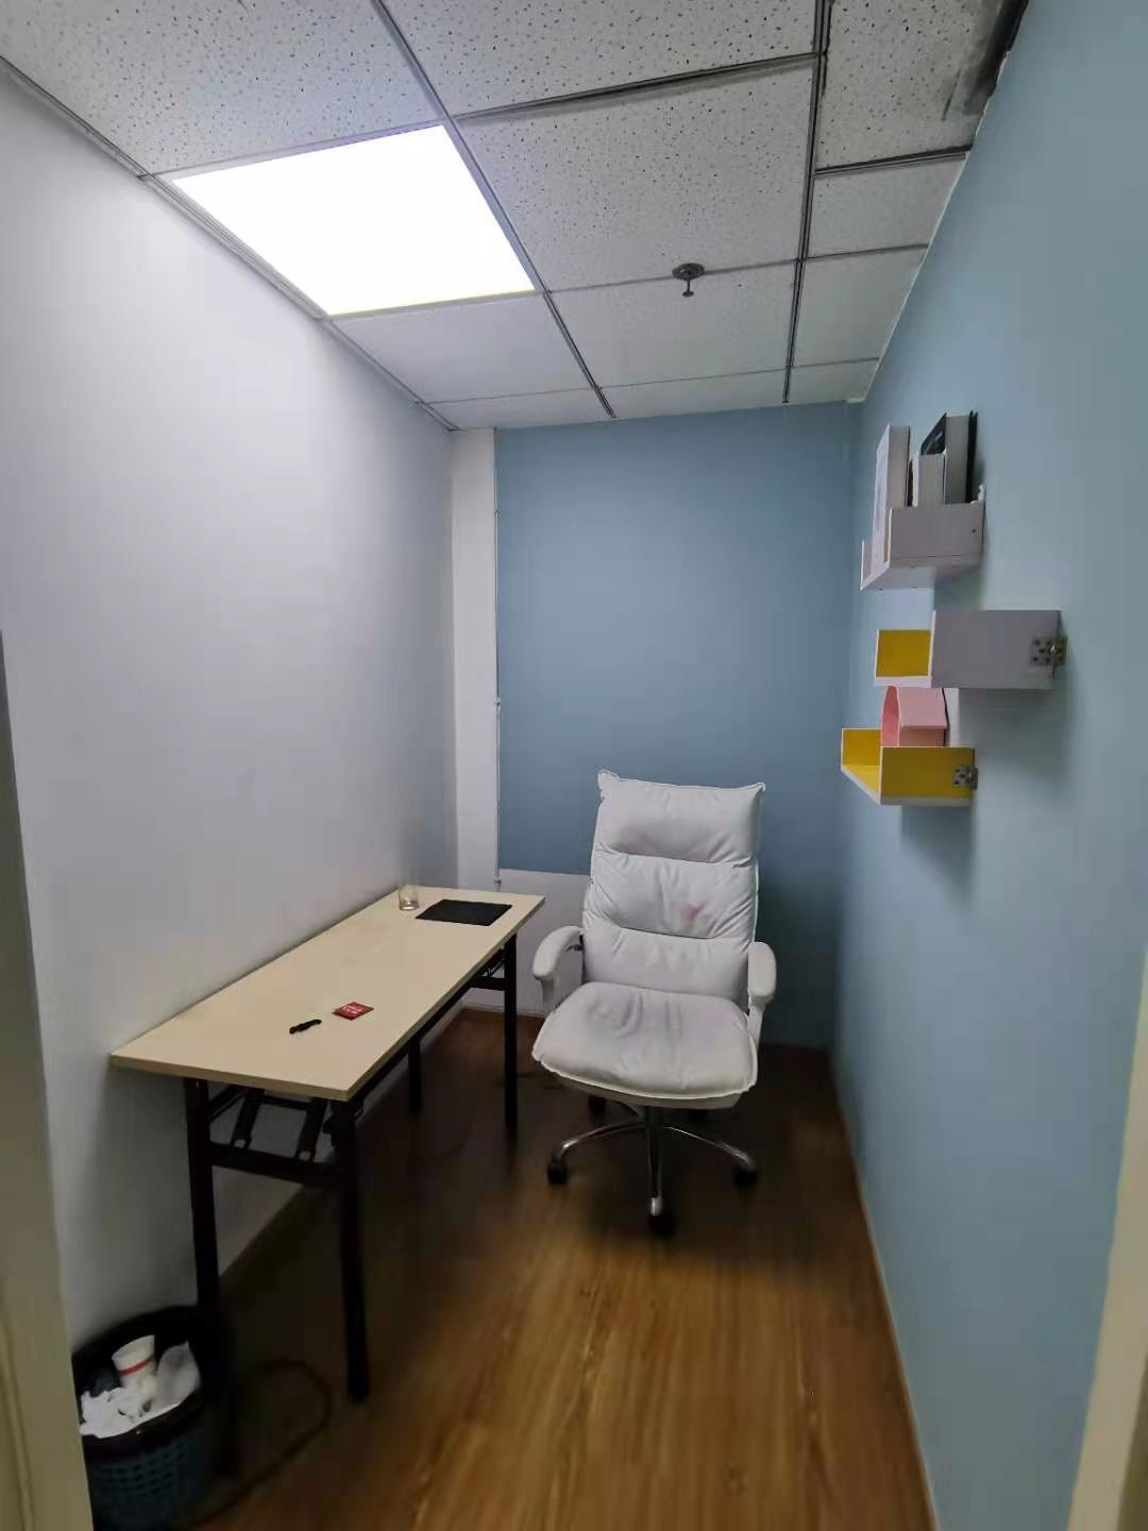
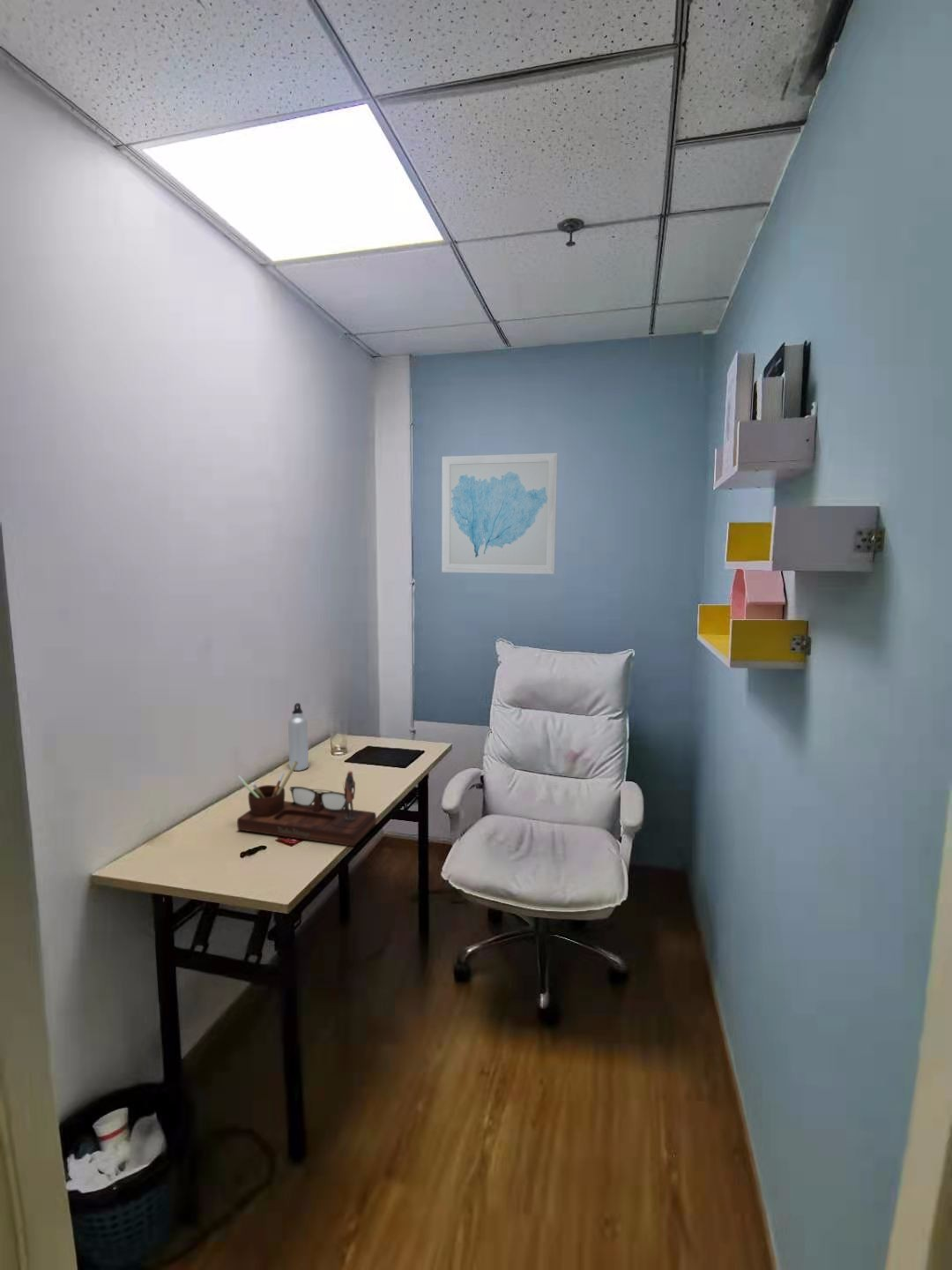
+ water bottle (298, 736)
+ wall art (497, 514)
+ desk organizer (302, 796)
